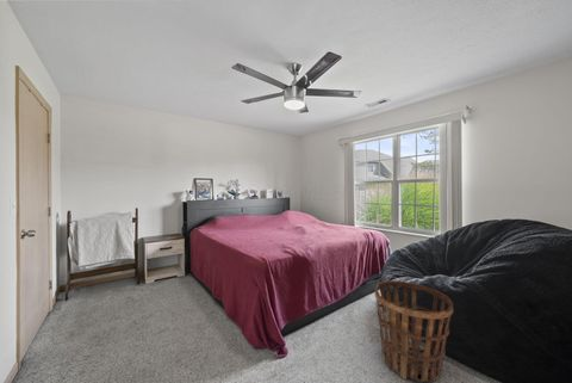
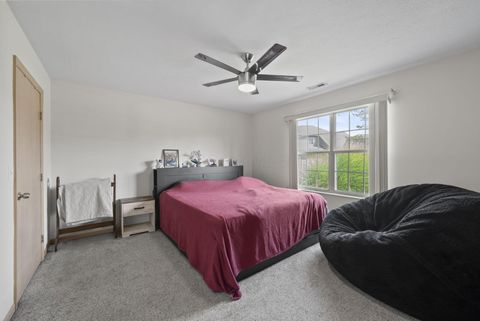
- basket (411, 327)
